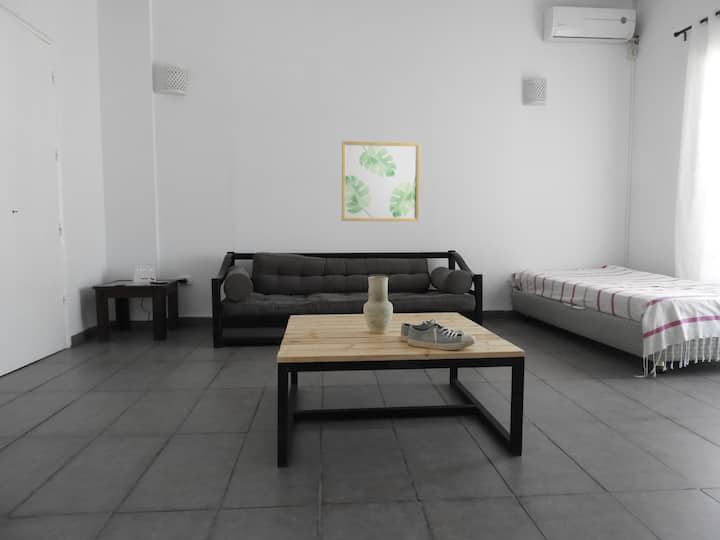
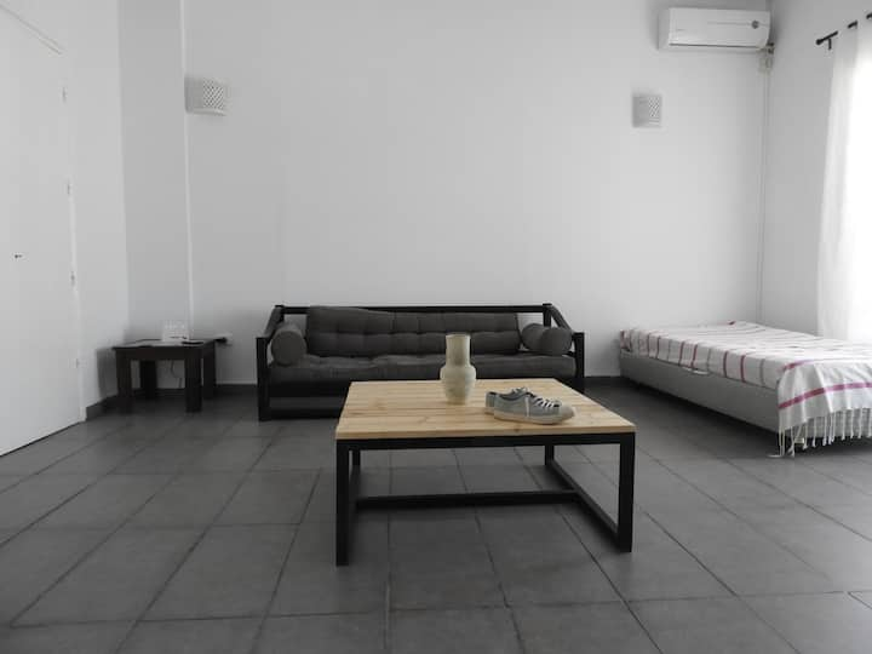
- wall art (380, 182)
